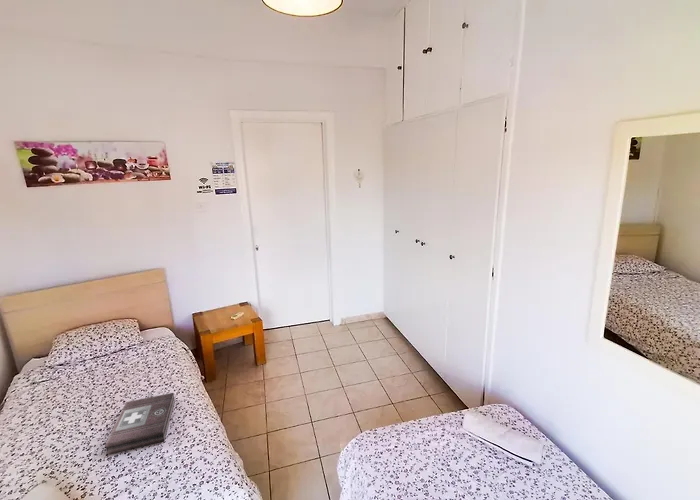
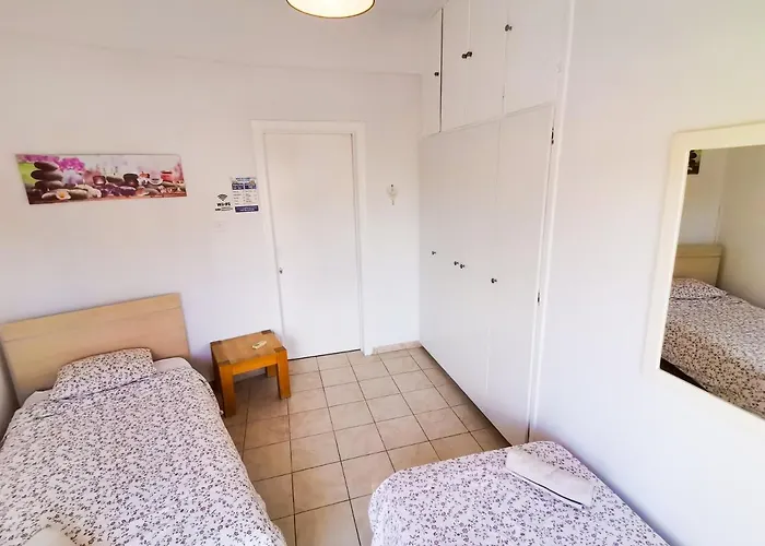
- first aid kit (143, 420)
